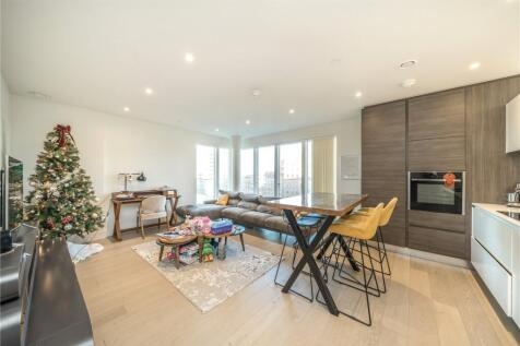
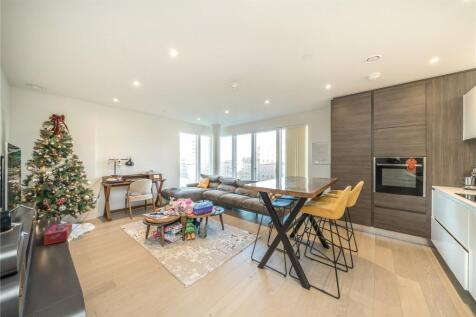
+ tissue box (59, 232)
